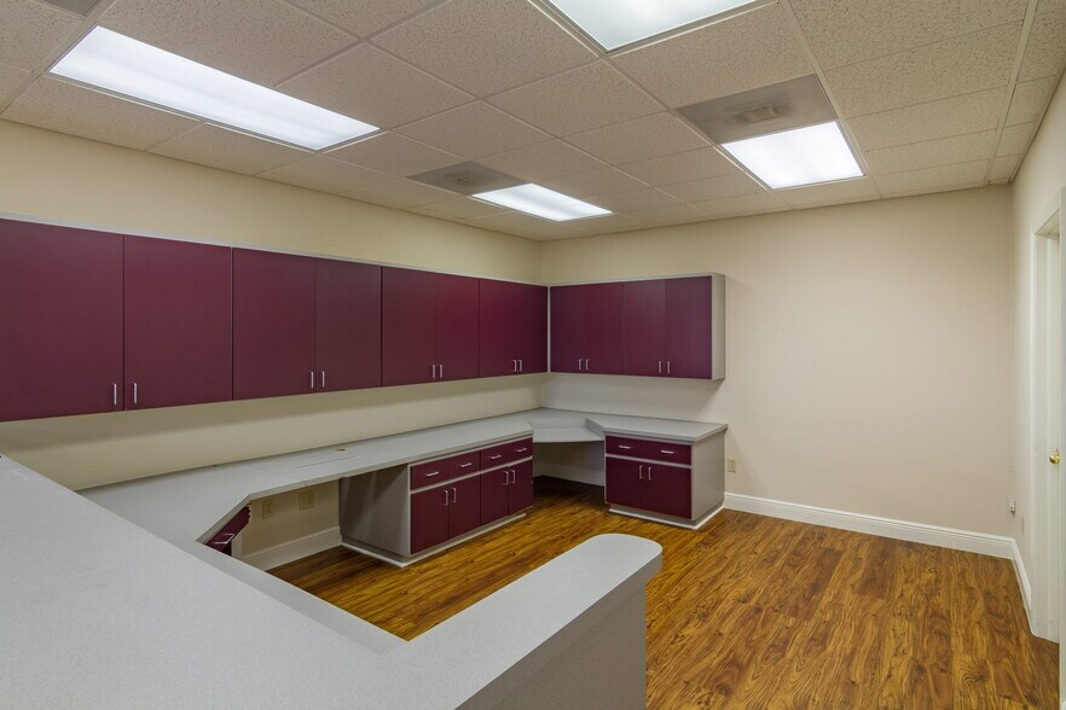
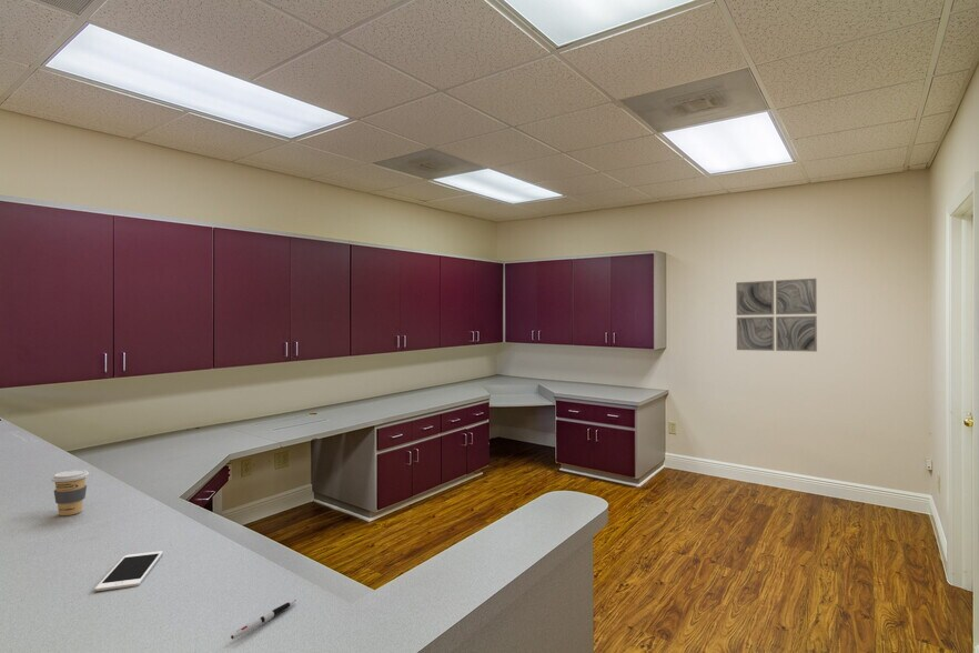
+ pen (265, 616)
+ coffee cup (70, 492)
+ wall art (776, 317)
+ cell phone (131, 569)
